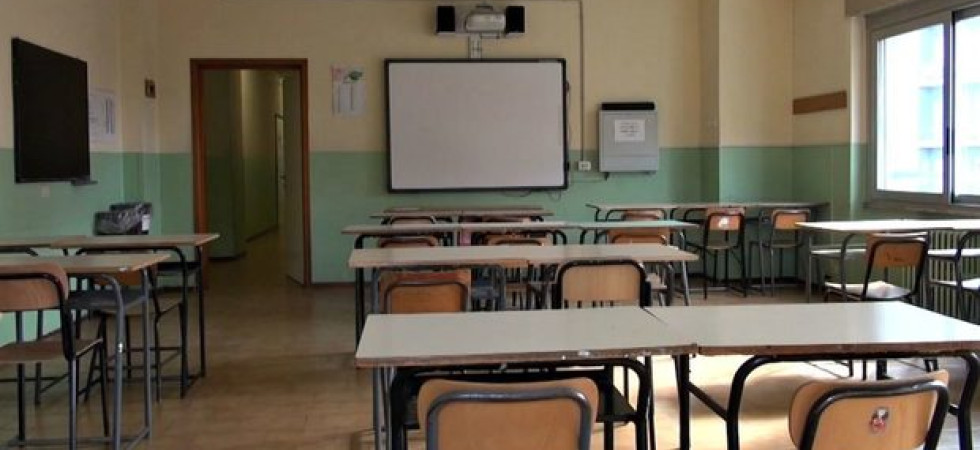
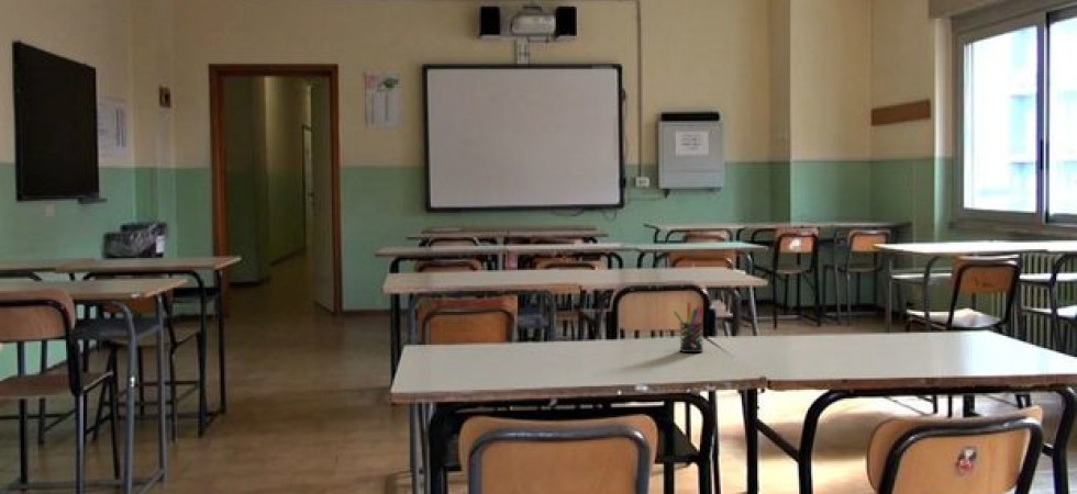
+ pen holder (688, 326)
